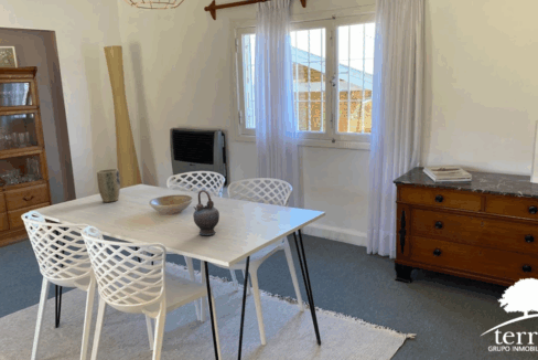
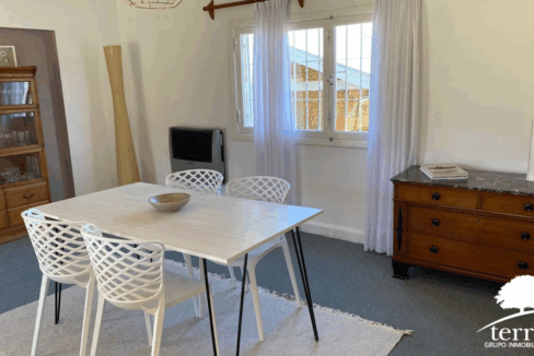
- teapot (204, 211)
- plant pot (109, 186)
